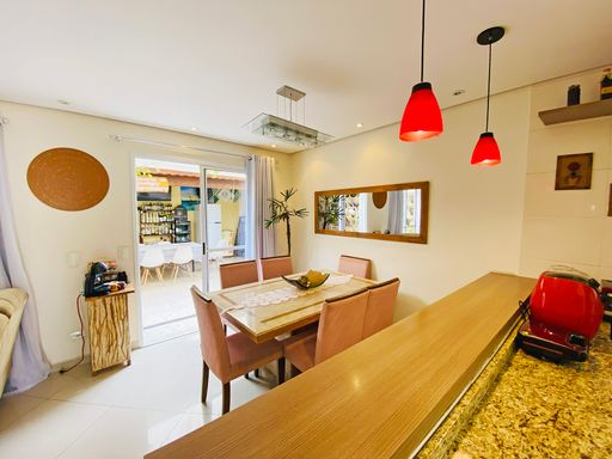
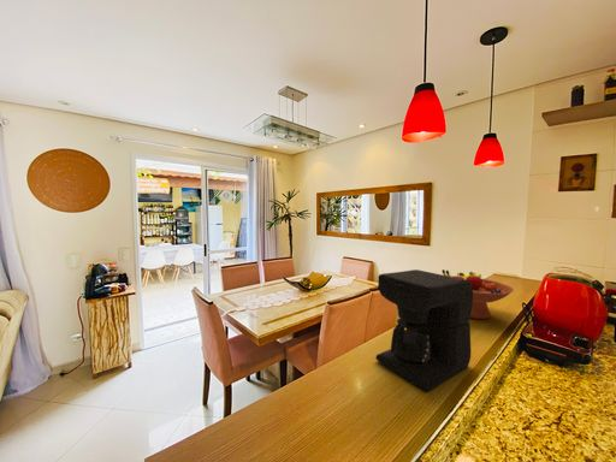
+ fruit bowl (473, 292)
+ coffee maker (419, 320)
